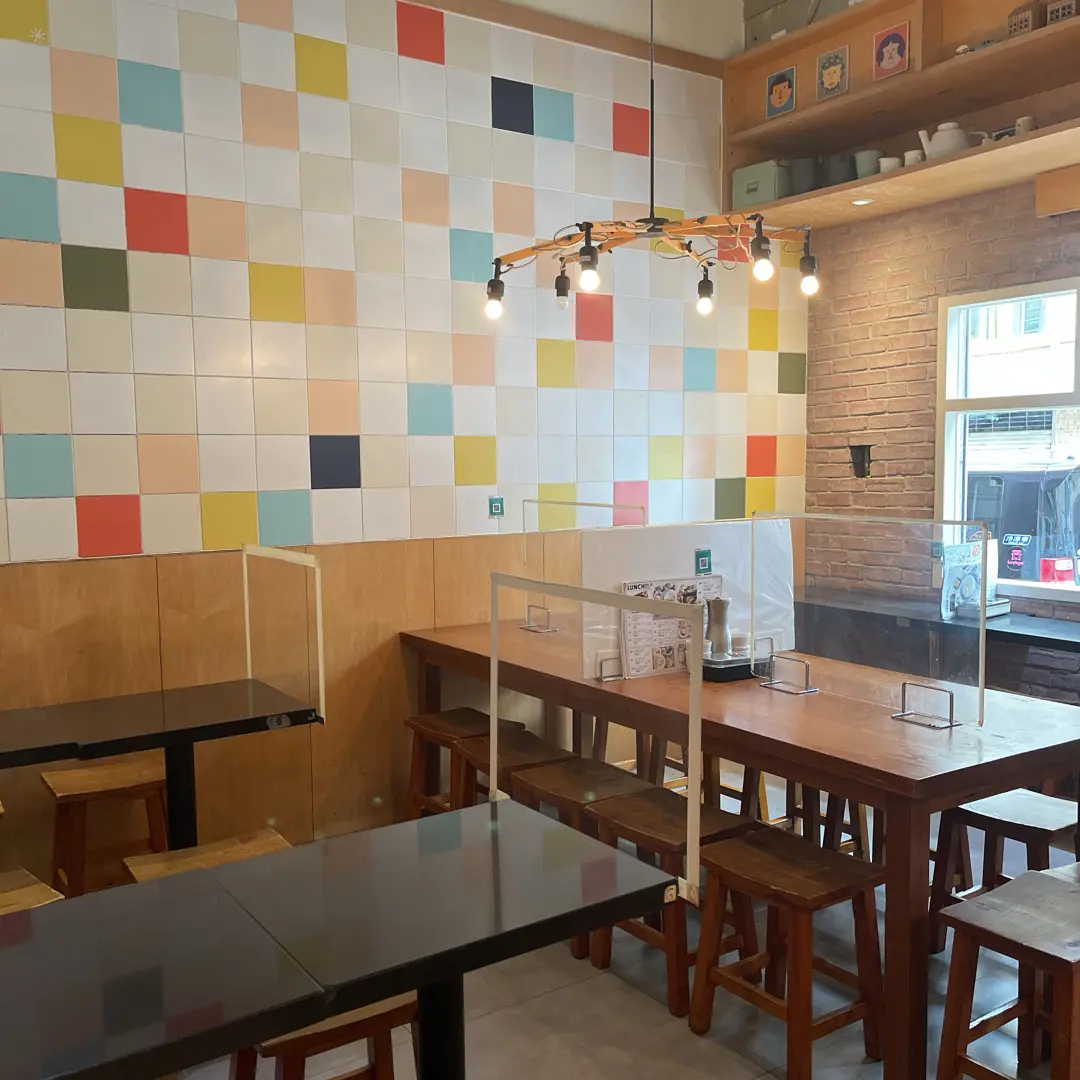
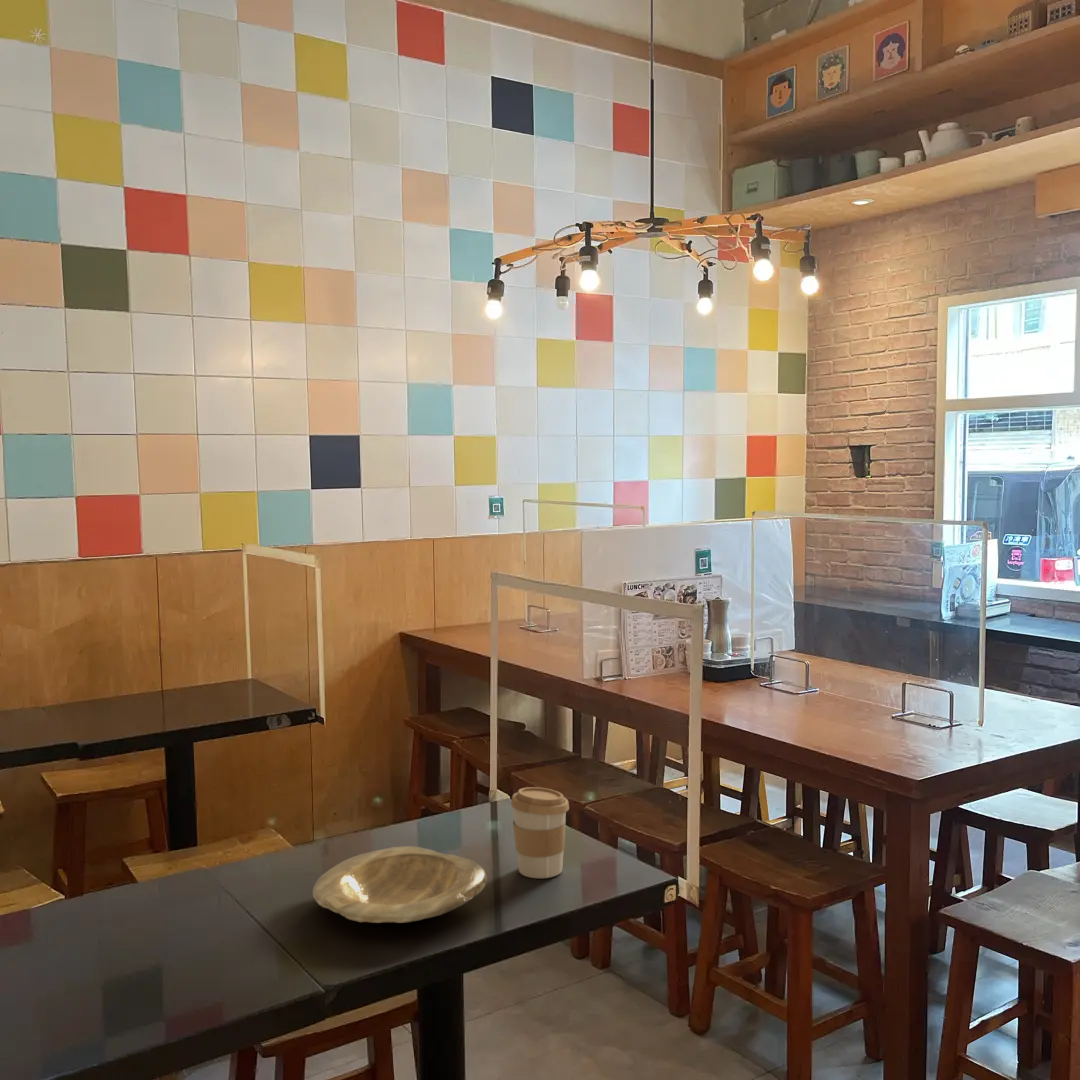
+ coffee cup (540, 830)
+ plate (397, 890)
